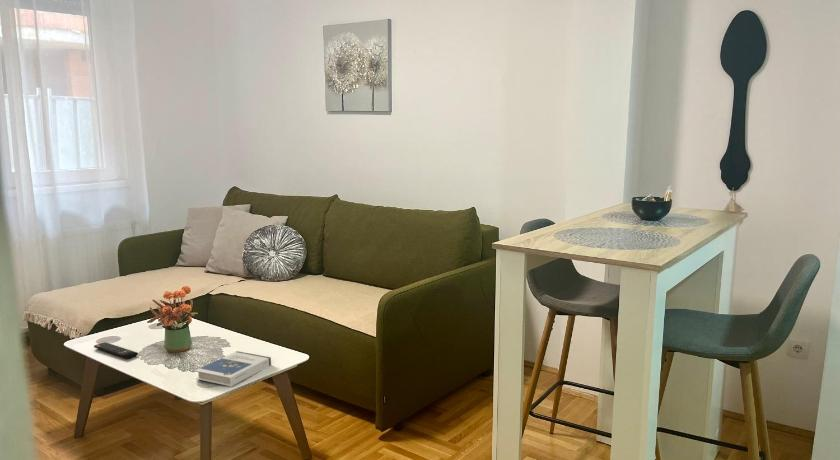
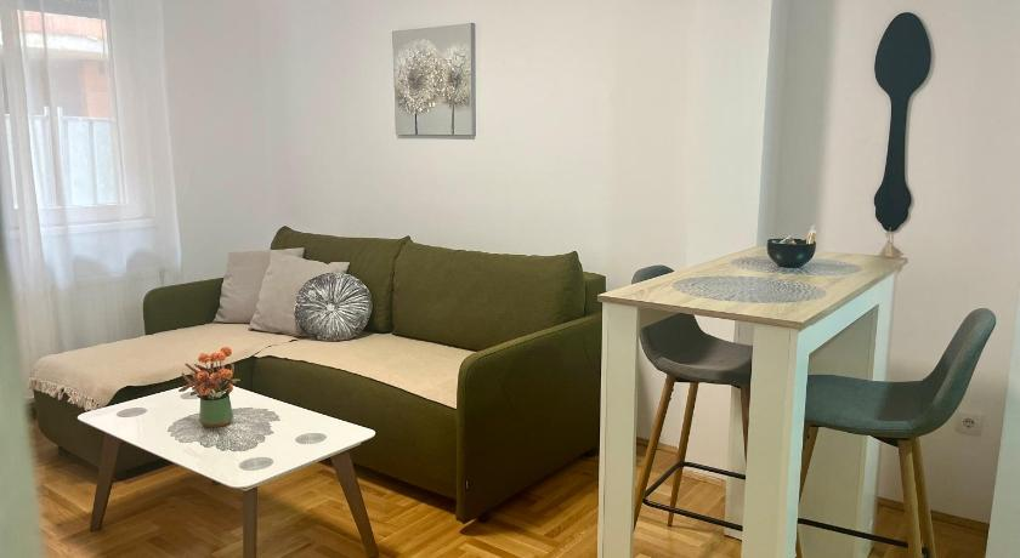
- hardback book (234, 367)
- remote control (115, 350)
